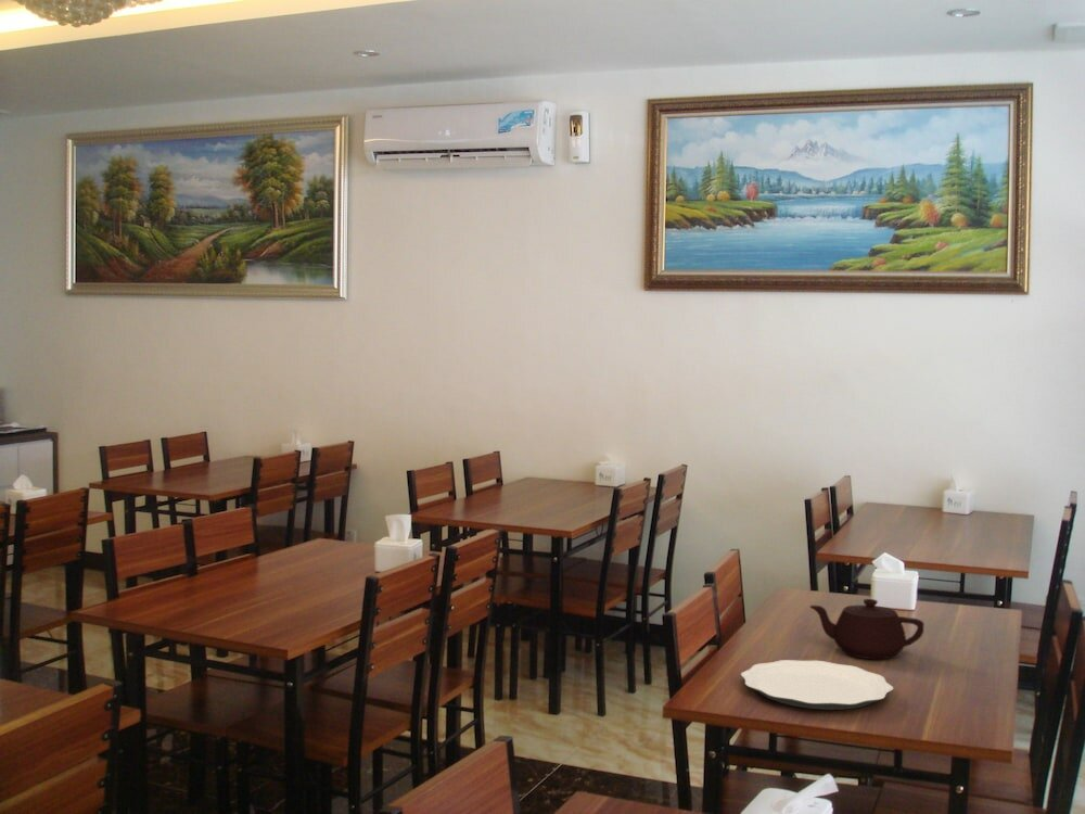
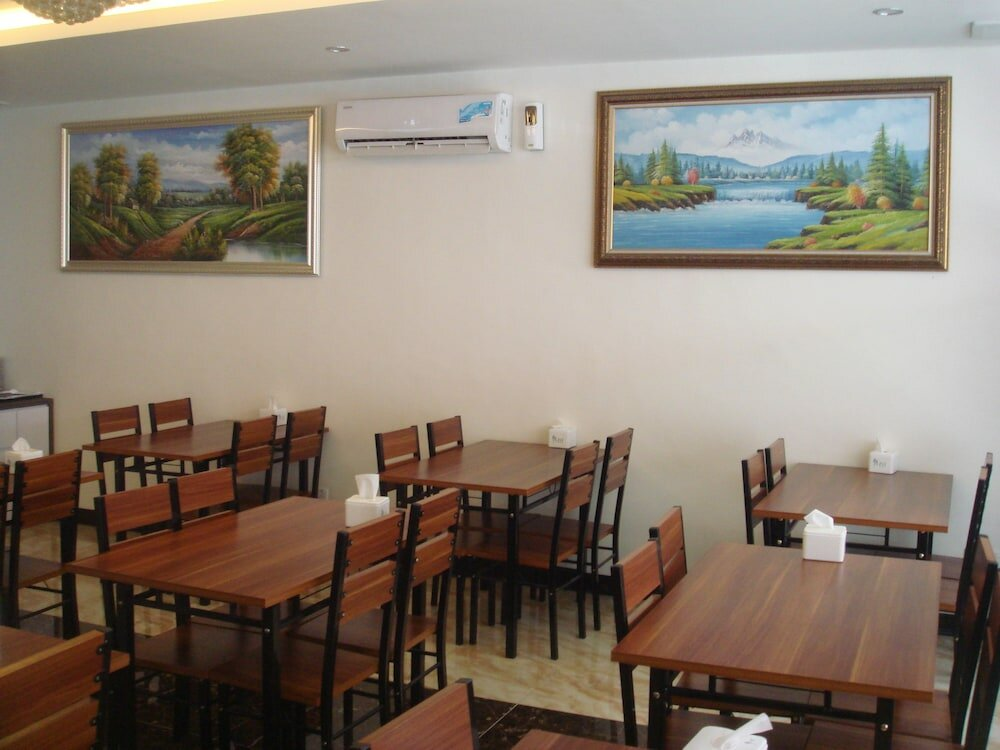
- plate (815, 685)
- teapot (866, 626)
